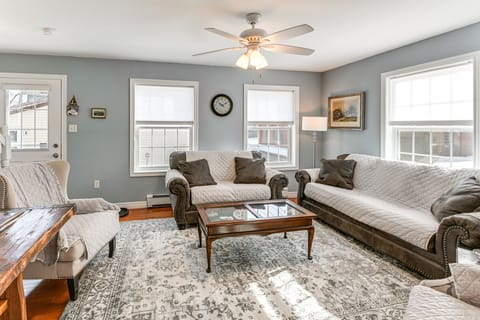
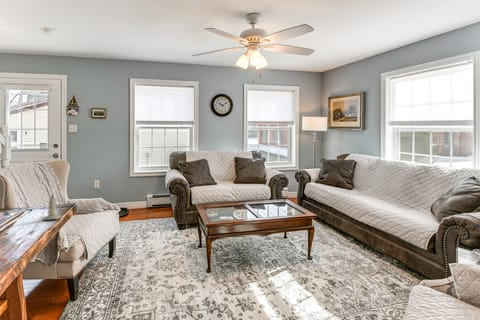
+ candle (51, 205)
